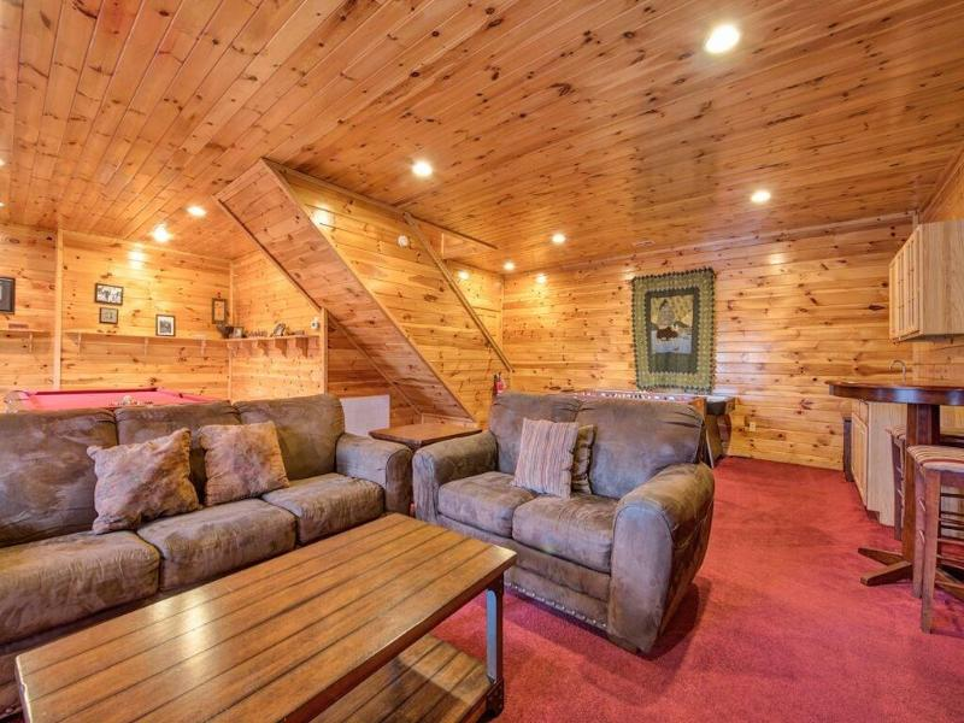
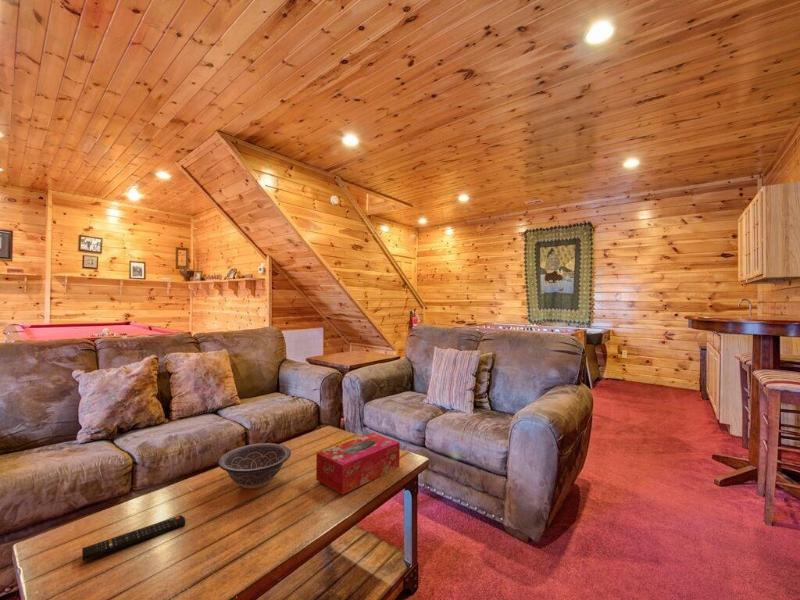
+ decorative bowl (255, 468)
+ tissue box (359, 460)
+ remote control (137, 536)
